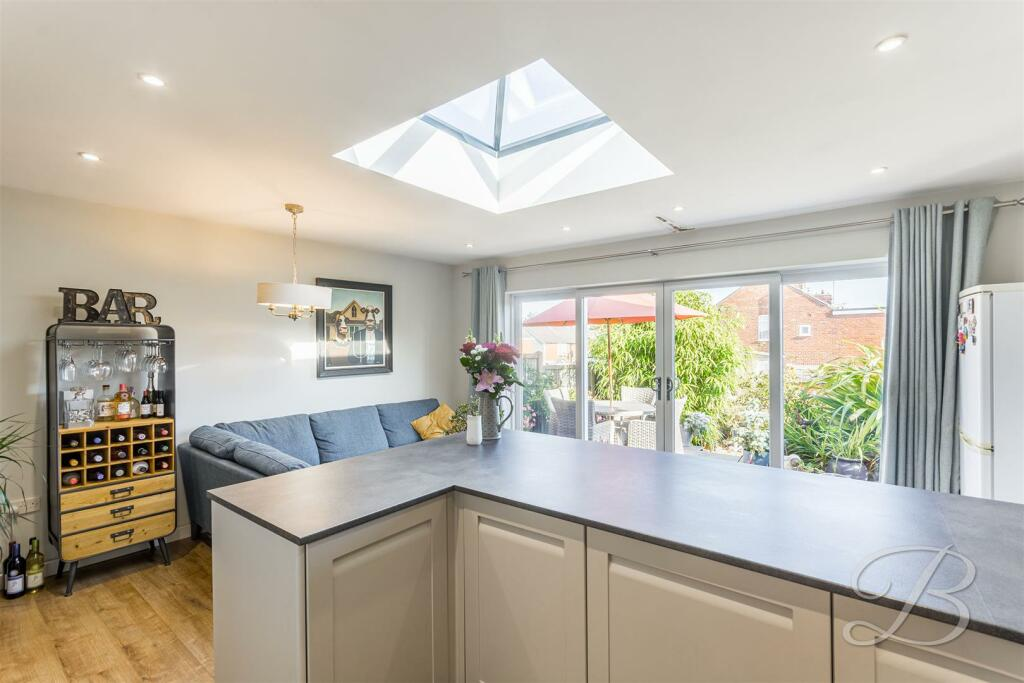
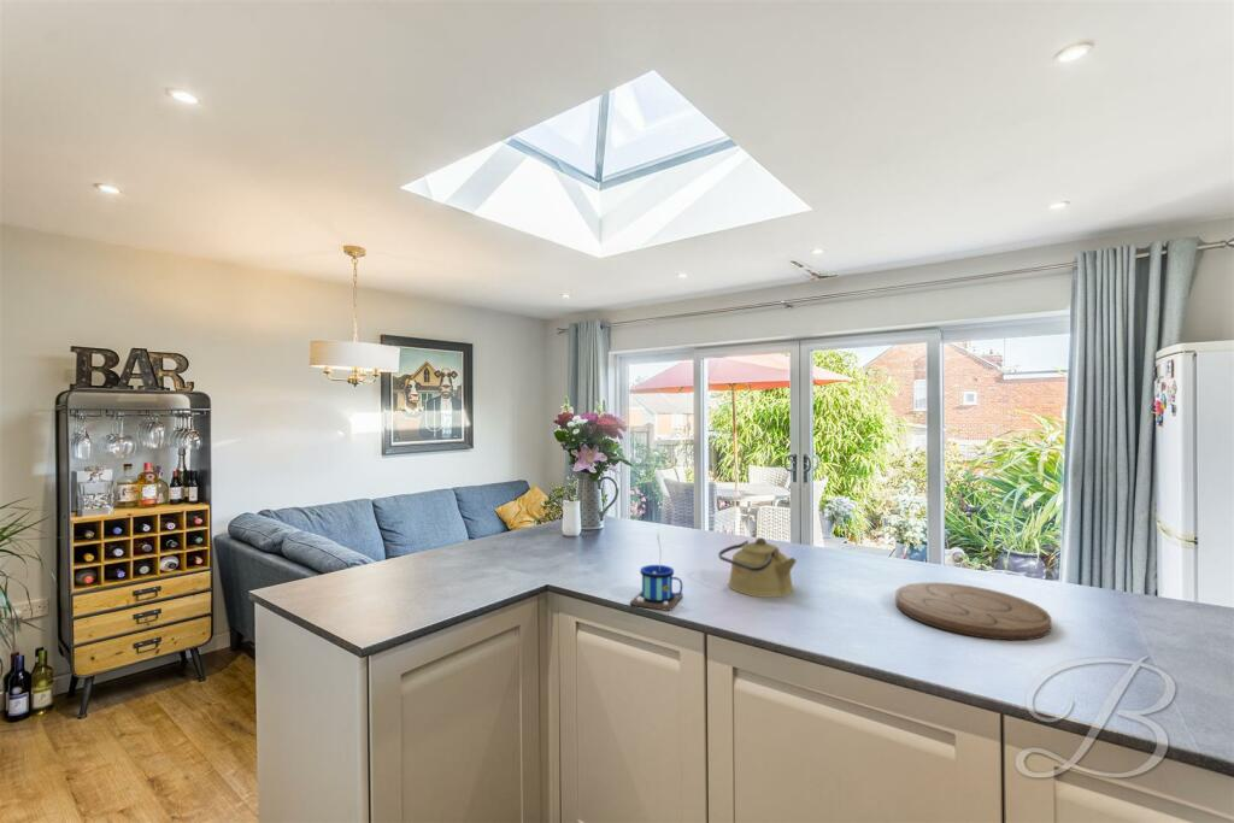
+ mug (659, 566)
+ cutting board (968, 607)
+ kettle (764, 564)
